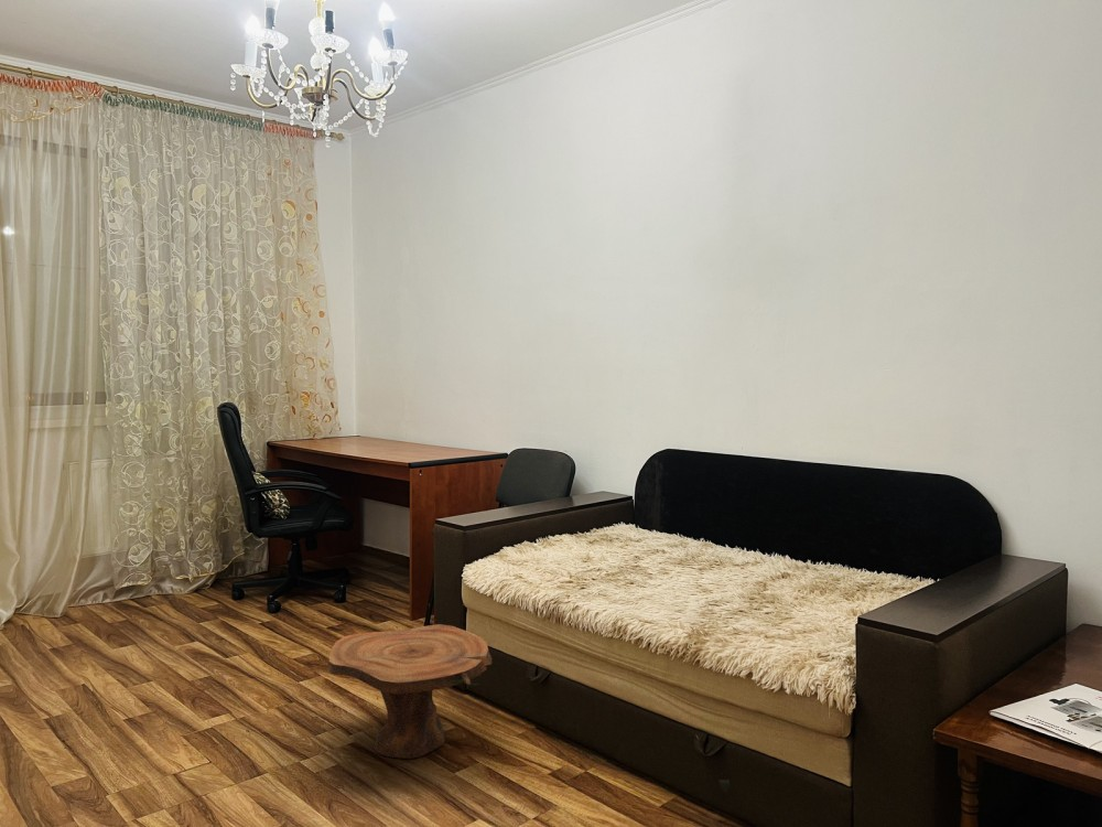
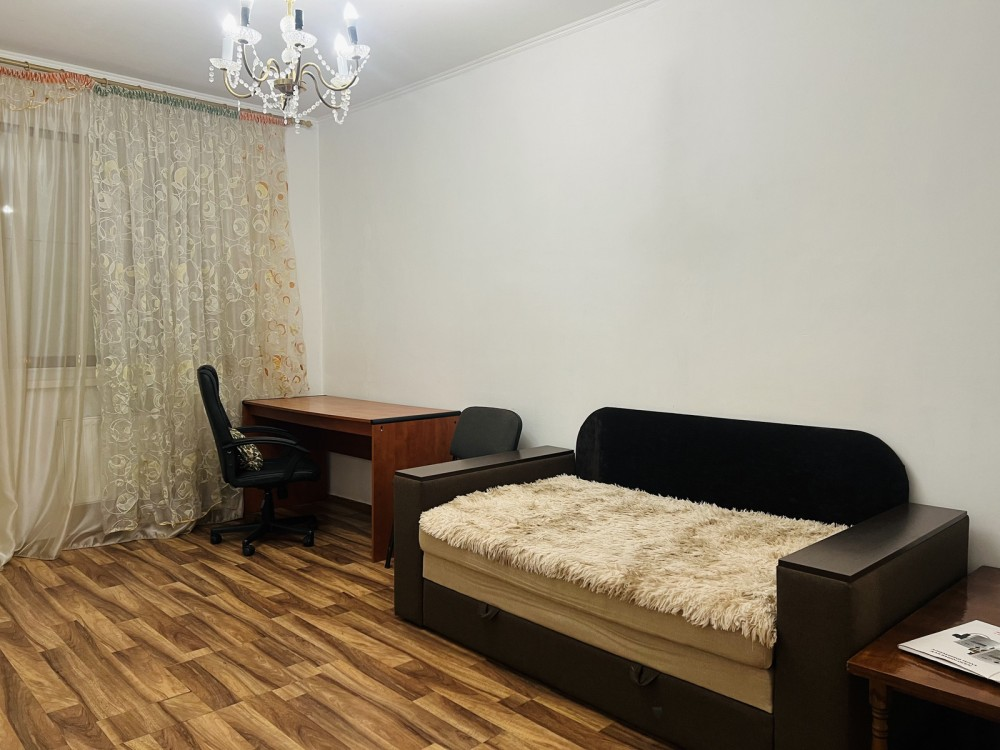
- side table (418, 696)
